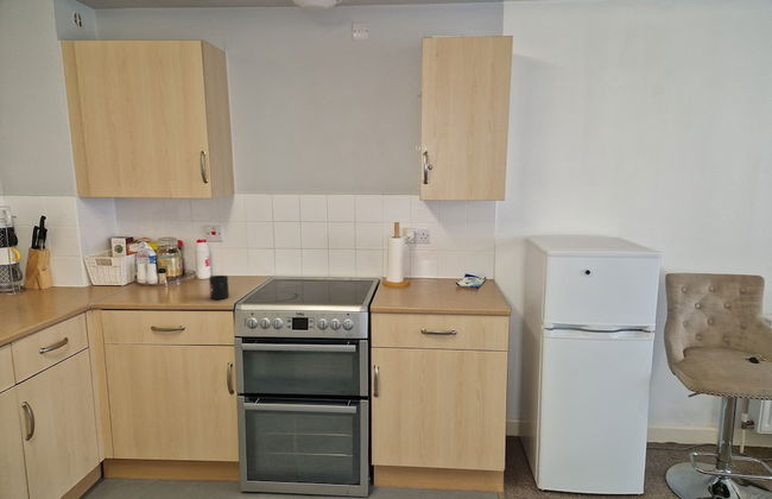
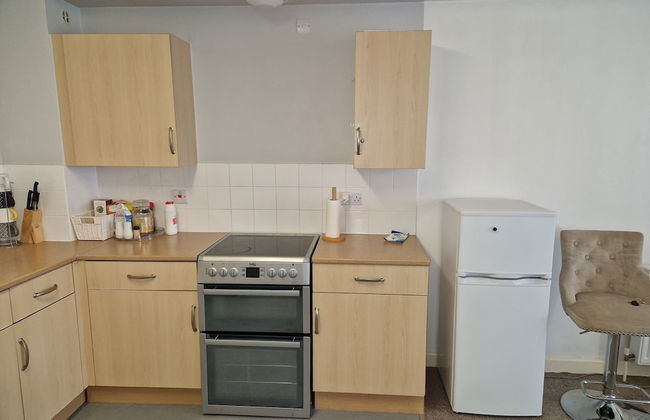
- mug (220, 288)
